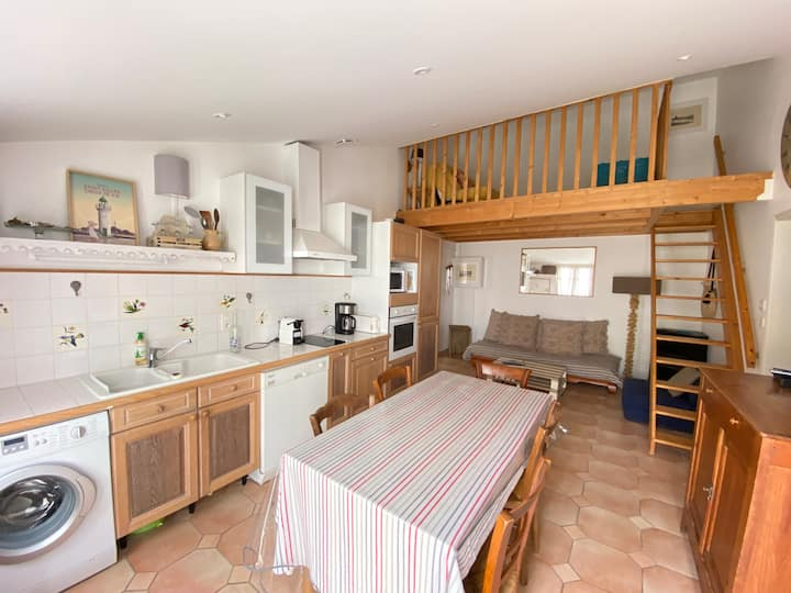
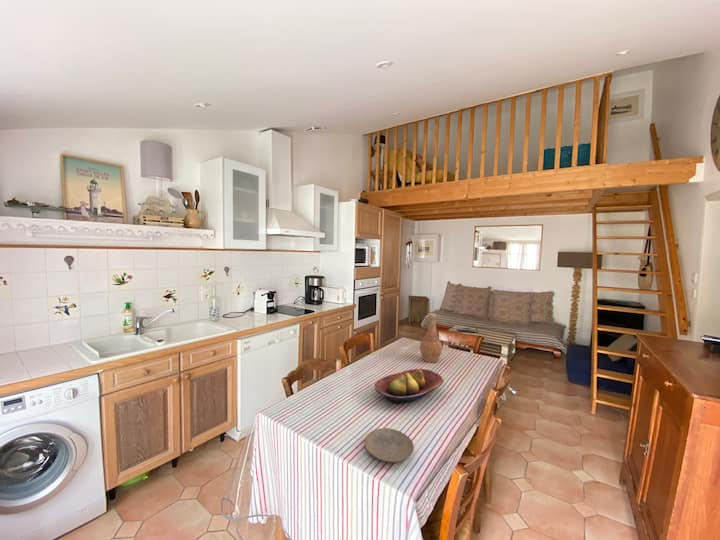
+ fruit bowl (409, 382)
+ vase (431, 337)
+ plate (388, 446)
